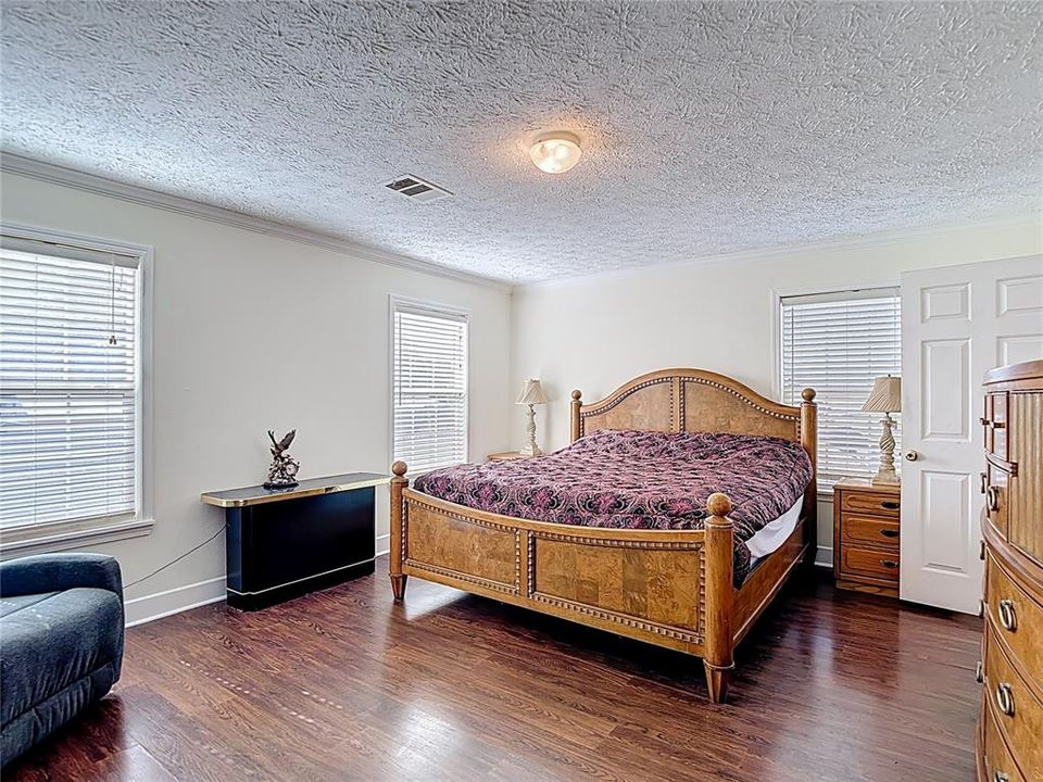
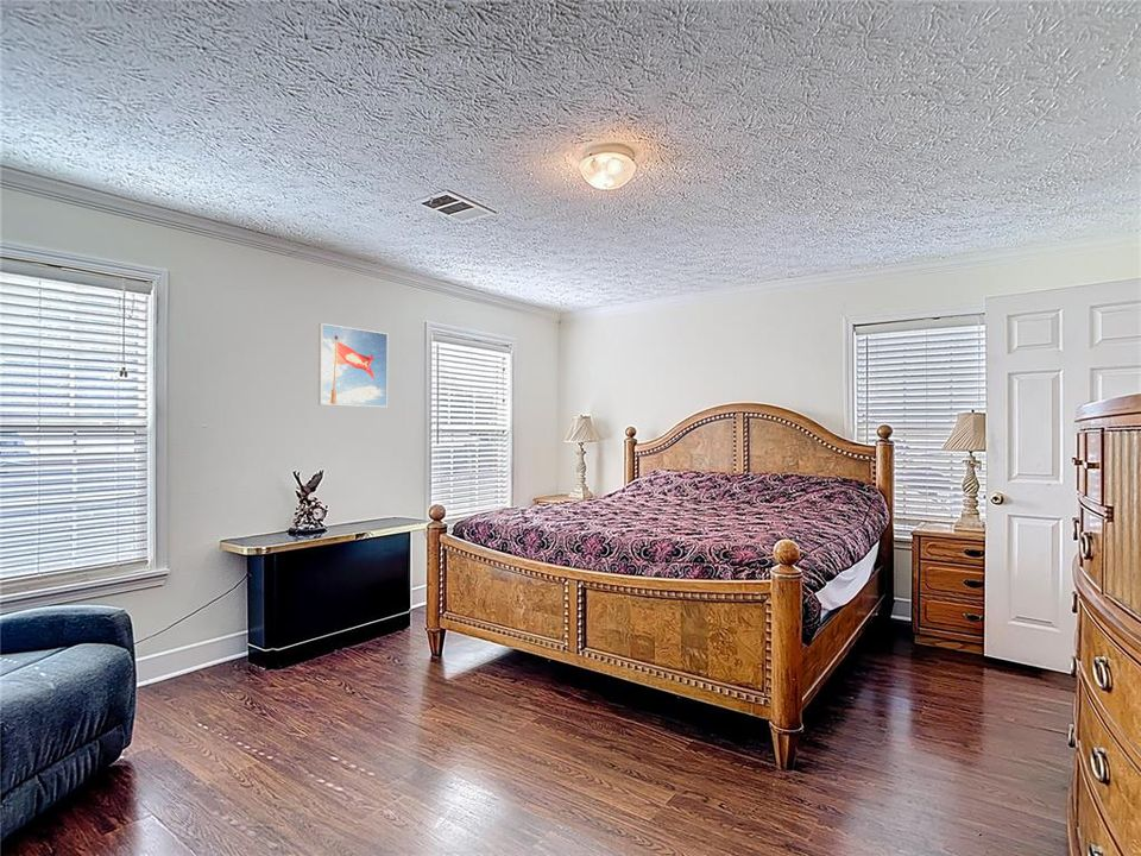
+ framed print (354, 366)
